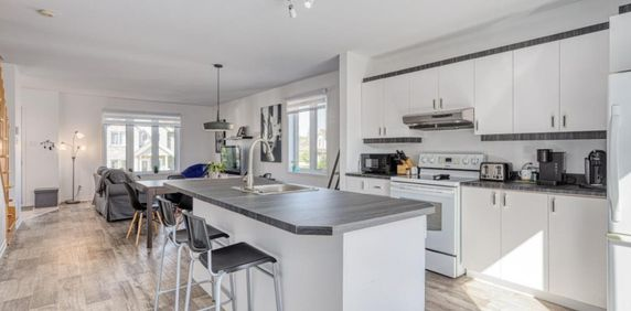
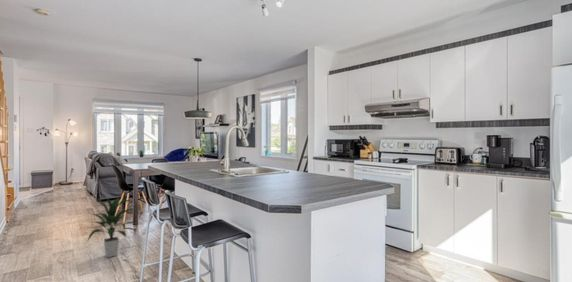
+ indoor plant (112, 224)
